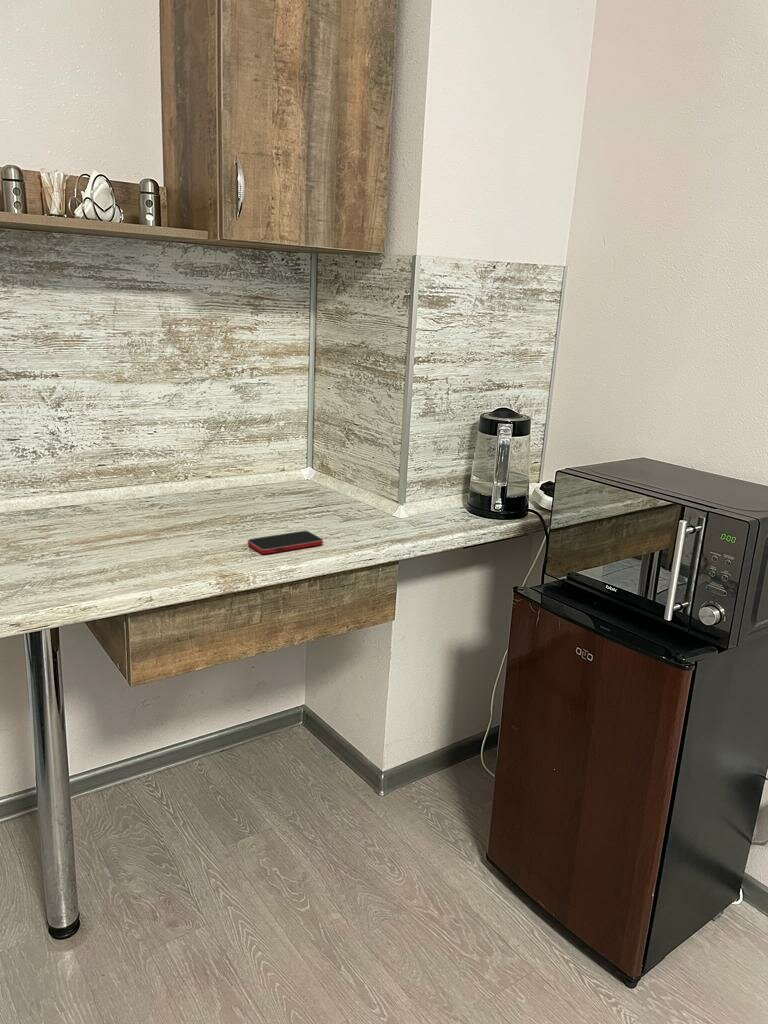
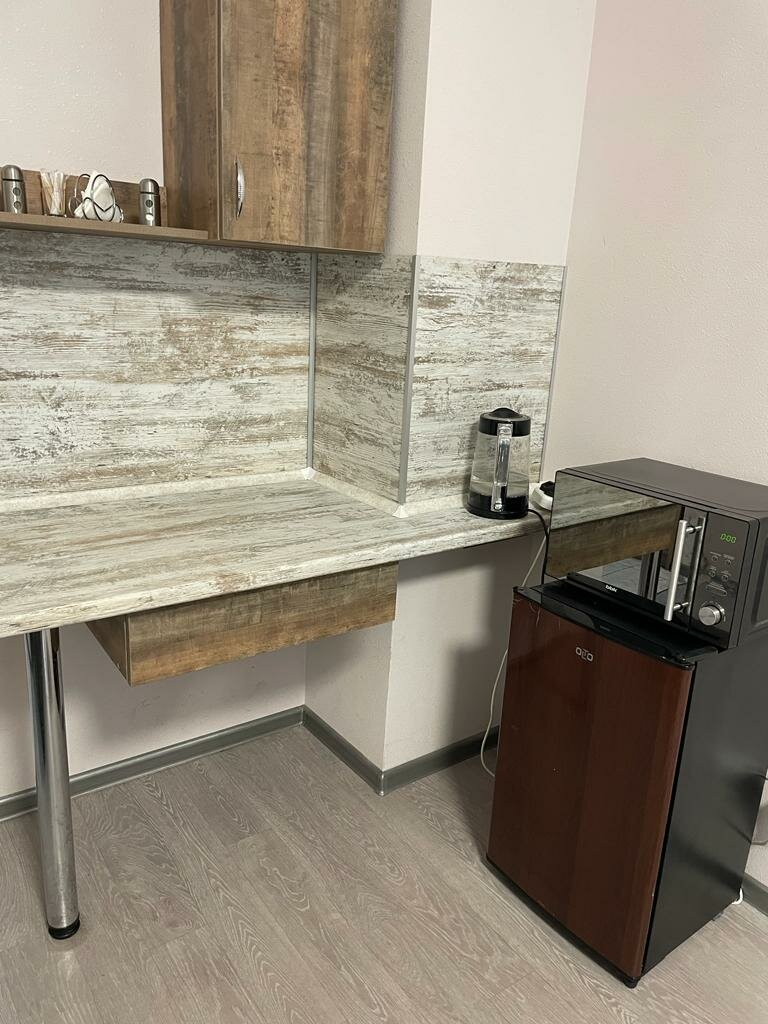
- smartphone (285, 541)
